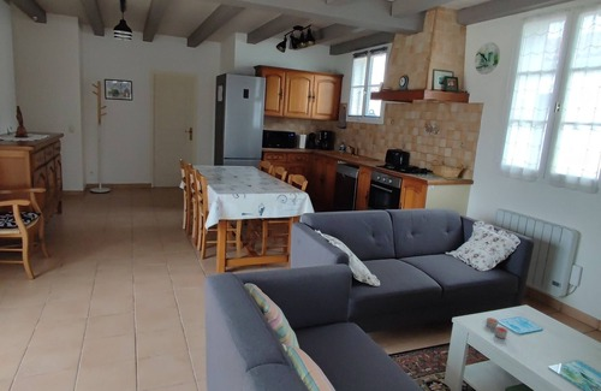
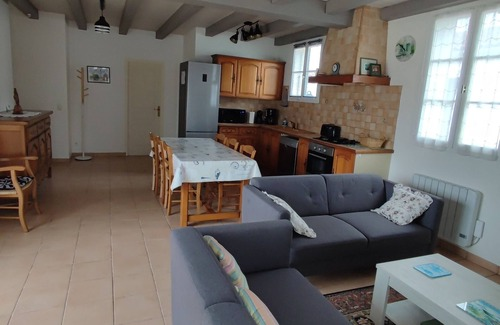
- candle (496, 327)
